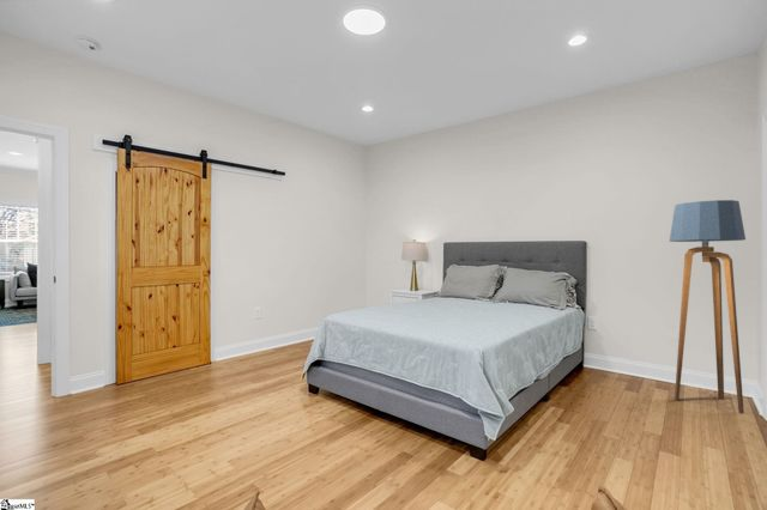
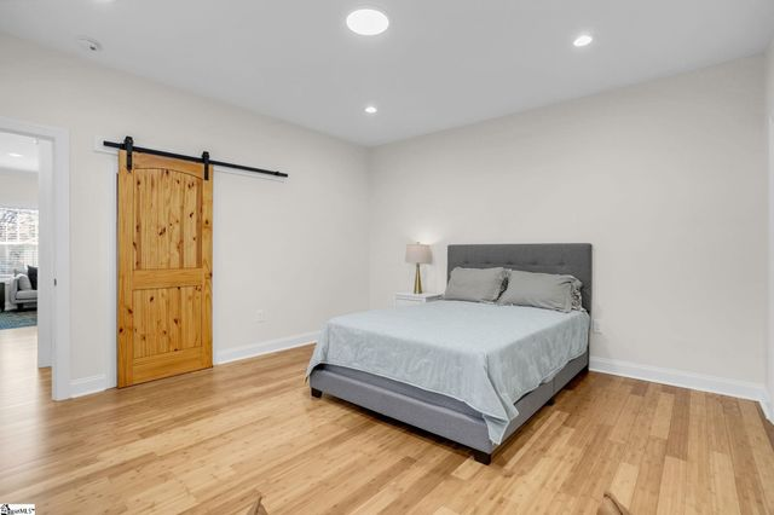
- floor lamp (713, 303)
